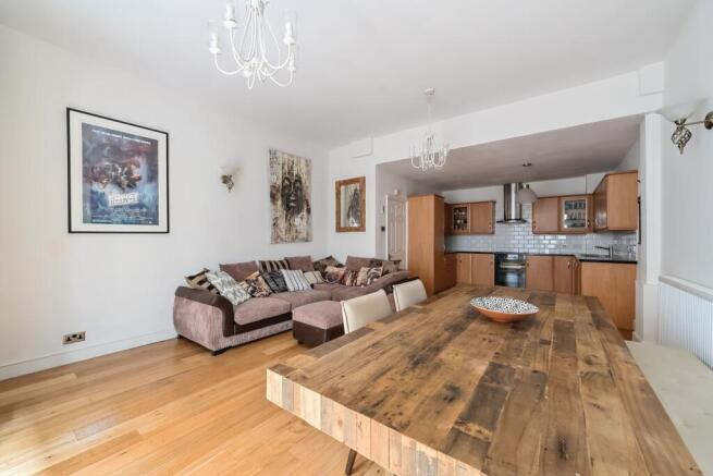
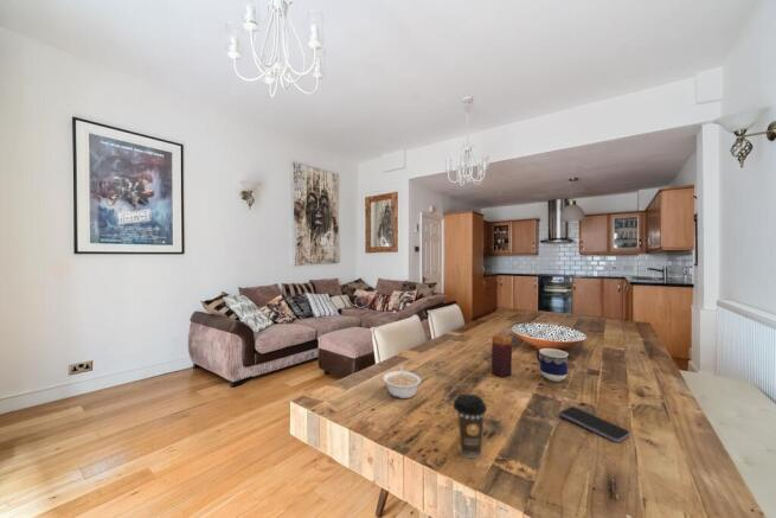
+ cup (550, 364)
+ smartphone (592, 422)
+ legume (400, 383)
+ coffee cup (469, 424)
+ candle (501, 354)
